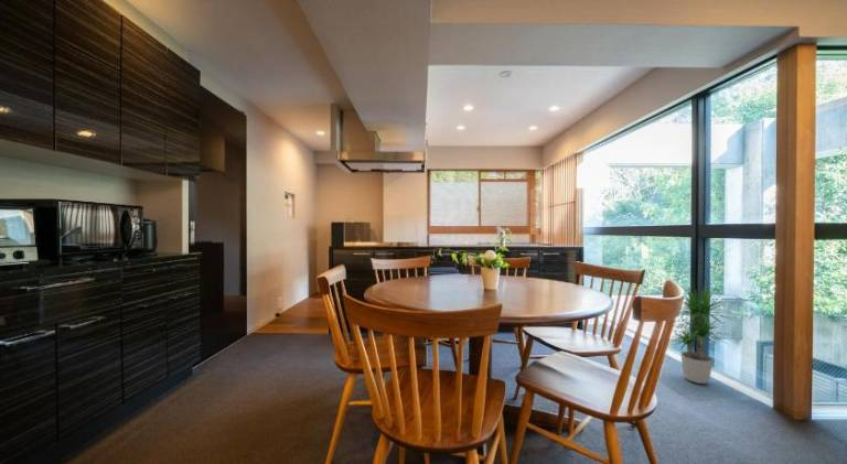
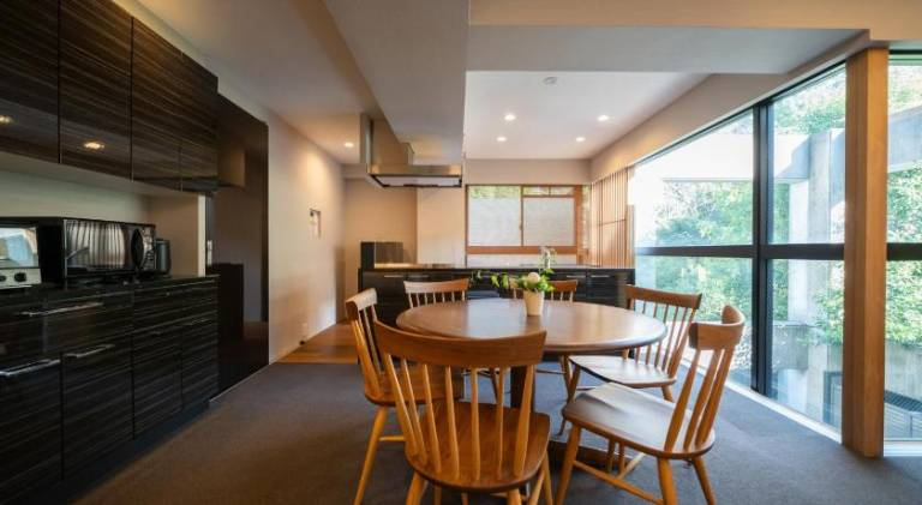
- potted plant (700, 334)
